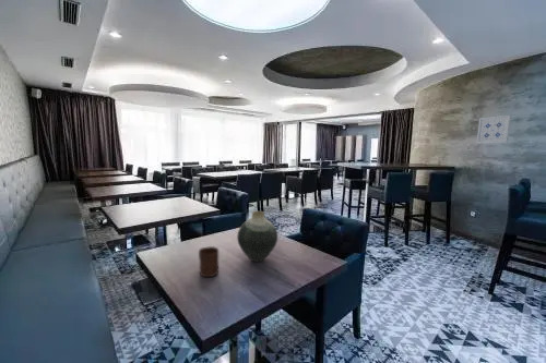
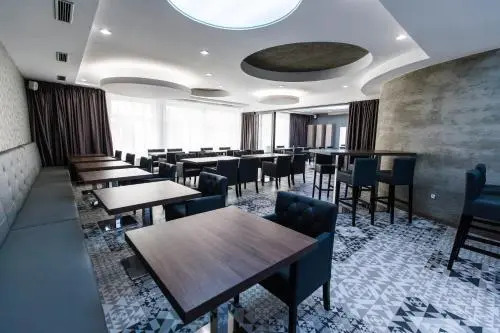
- wall art (492, 130)
- cup (206, 261)
- vase (257, 235)
